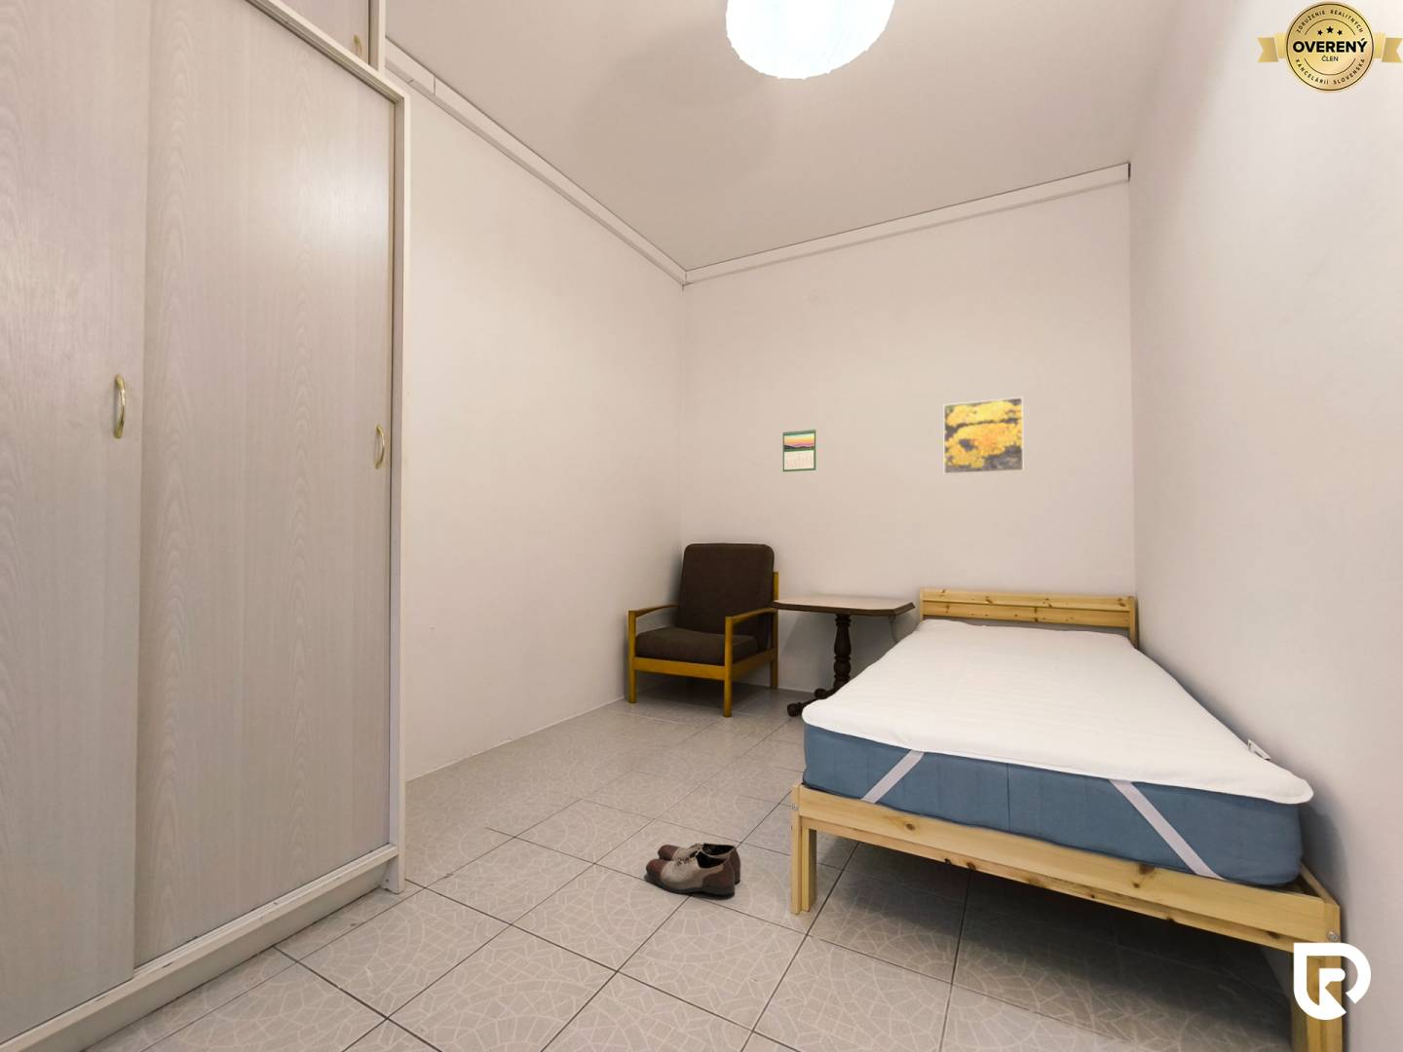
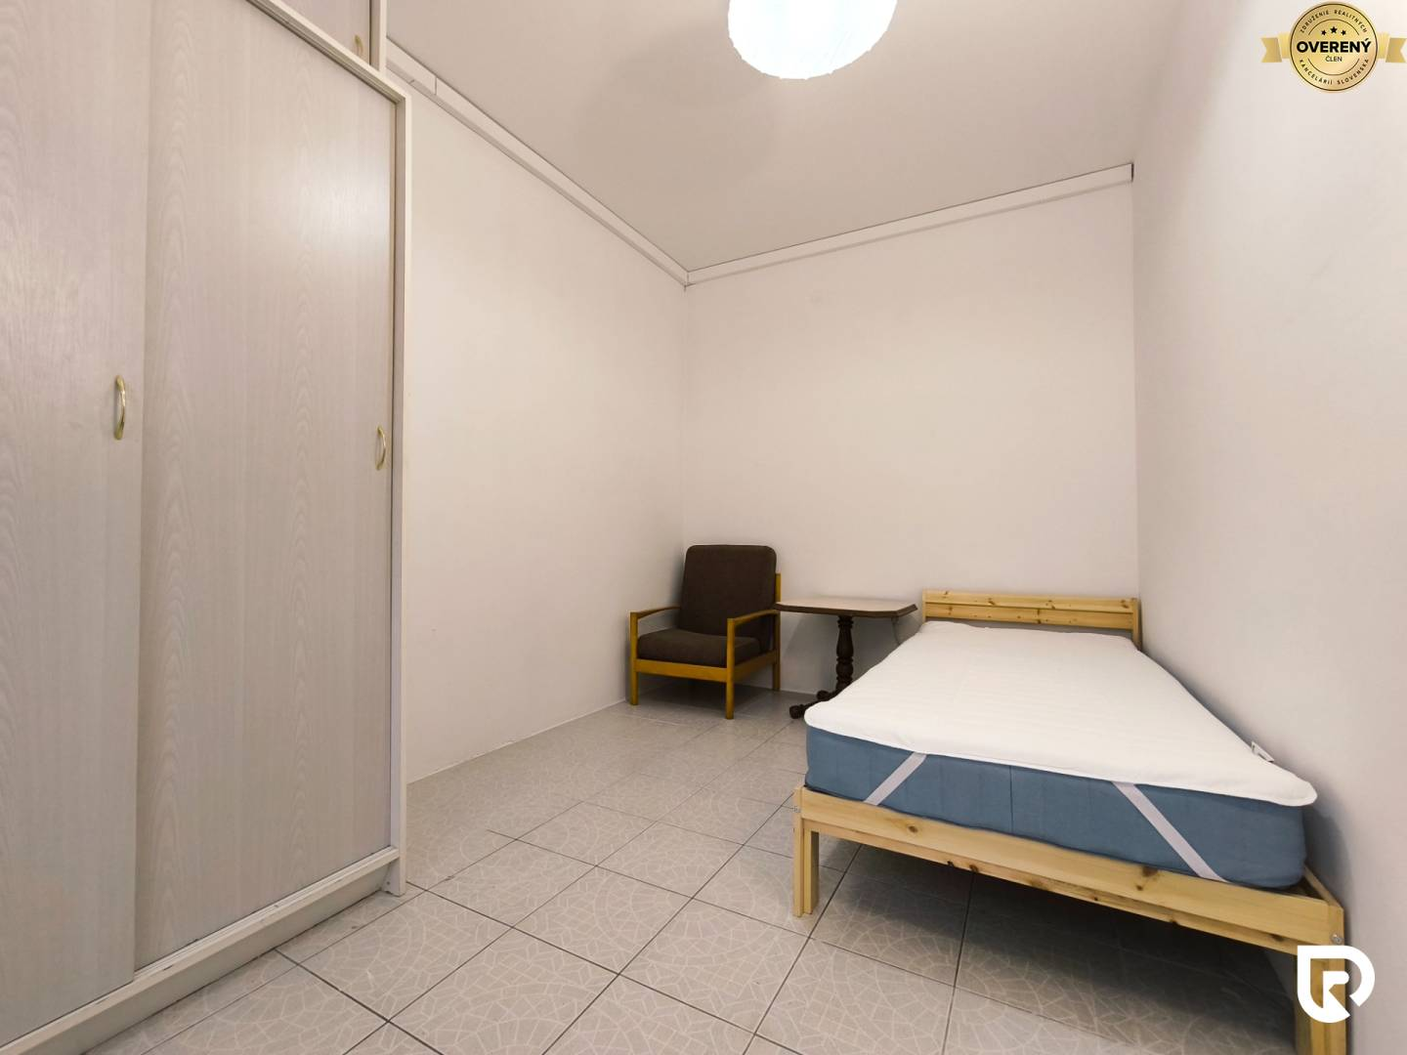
- shoe (694, 860)
- calendar (799, 450)
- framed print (982, 436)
